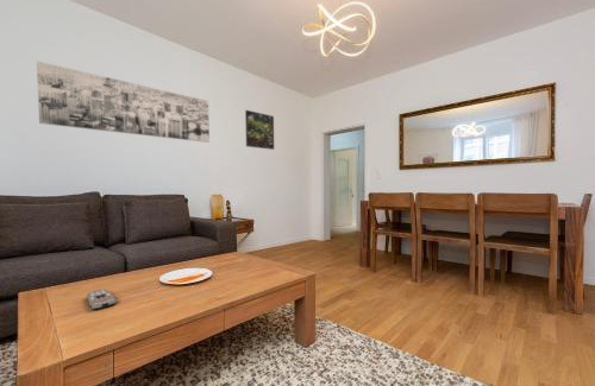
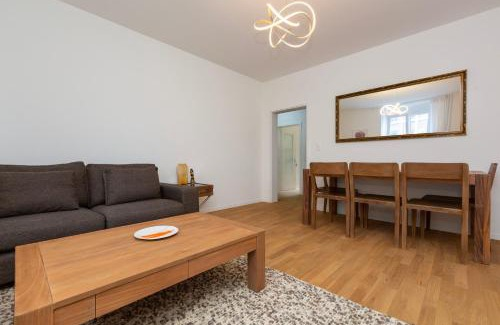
- wall art (139, 109)
- remote control (100, 298)
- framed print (259, 131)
